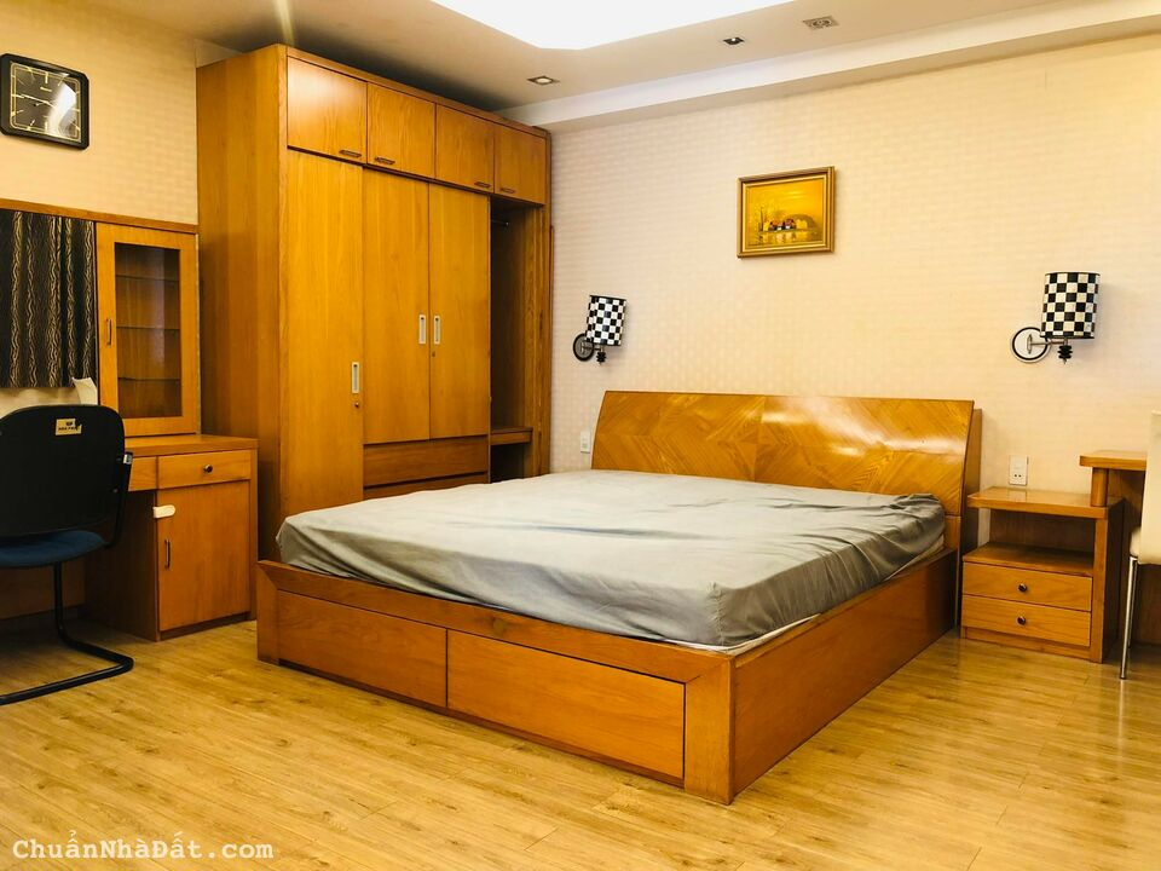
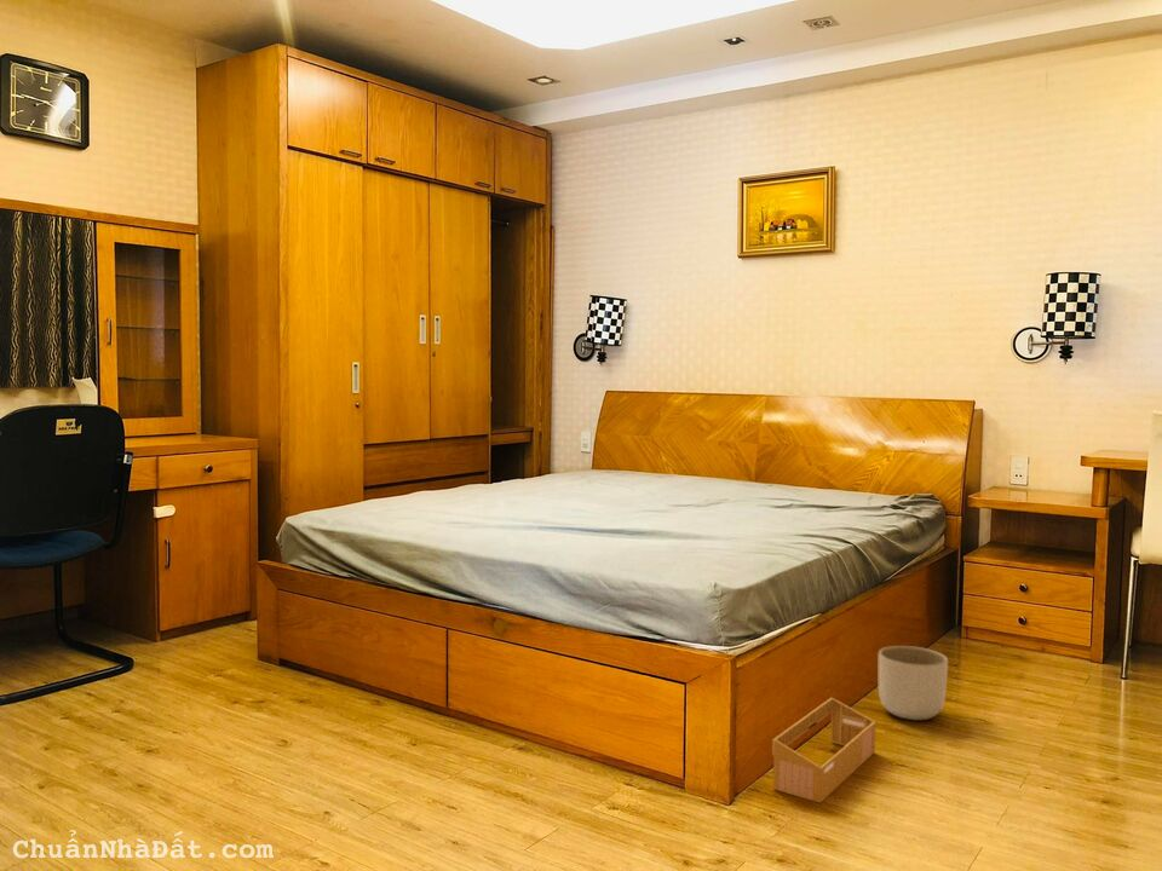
+ planter (911, 683)
+ basket (830, 740)
